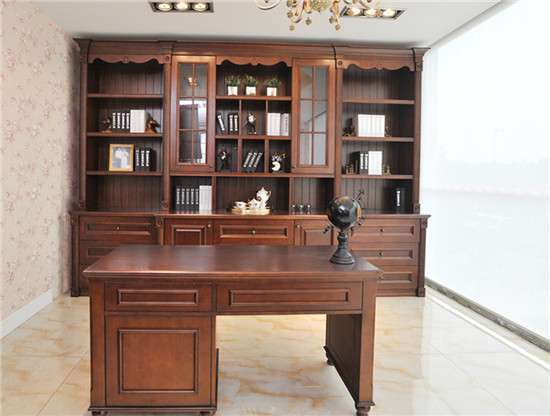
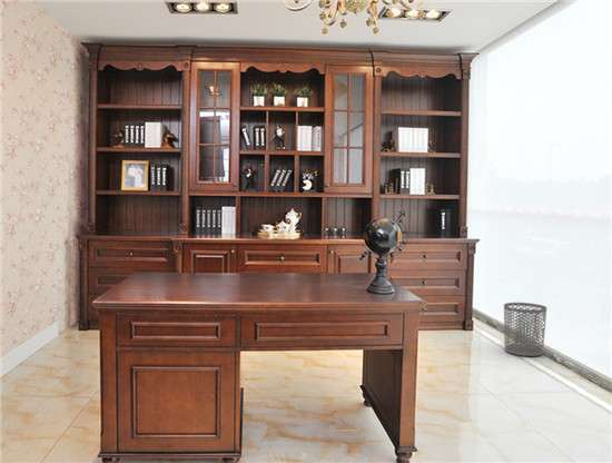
+ waste bin (524, 328)
